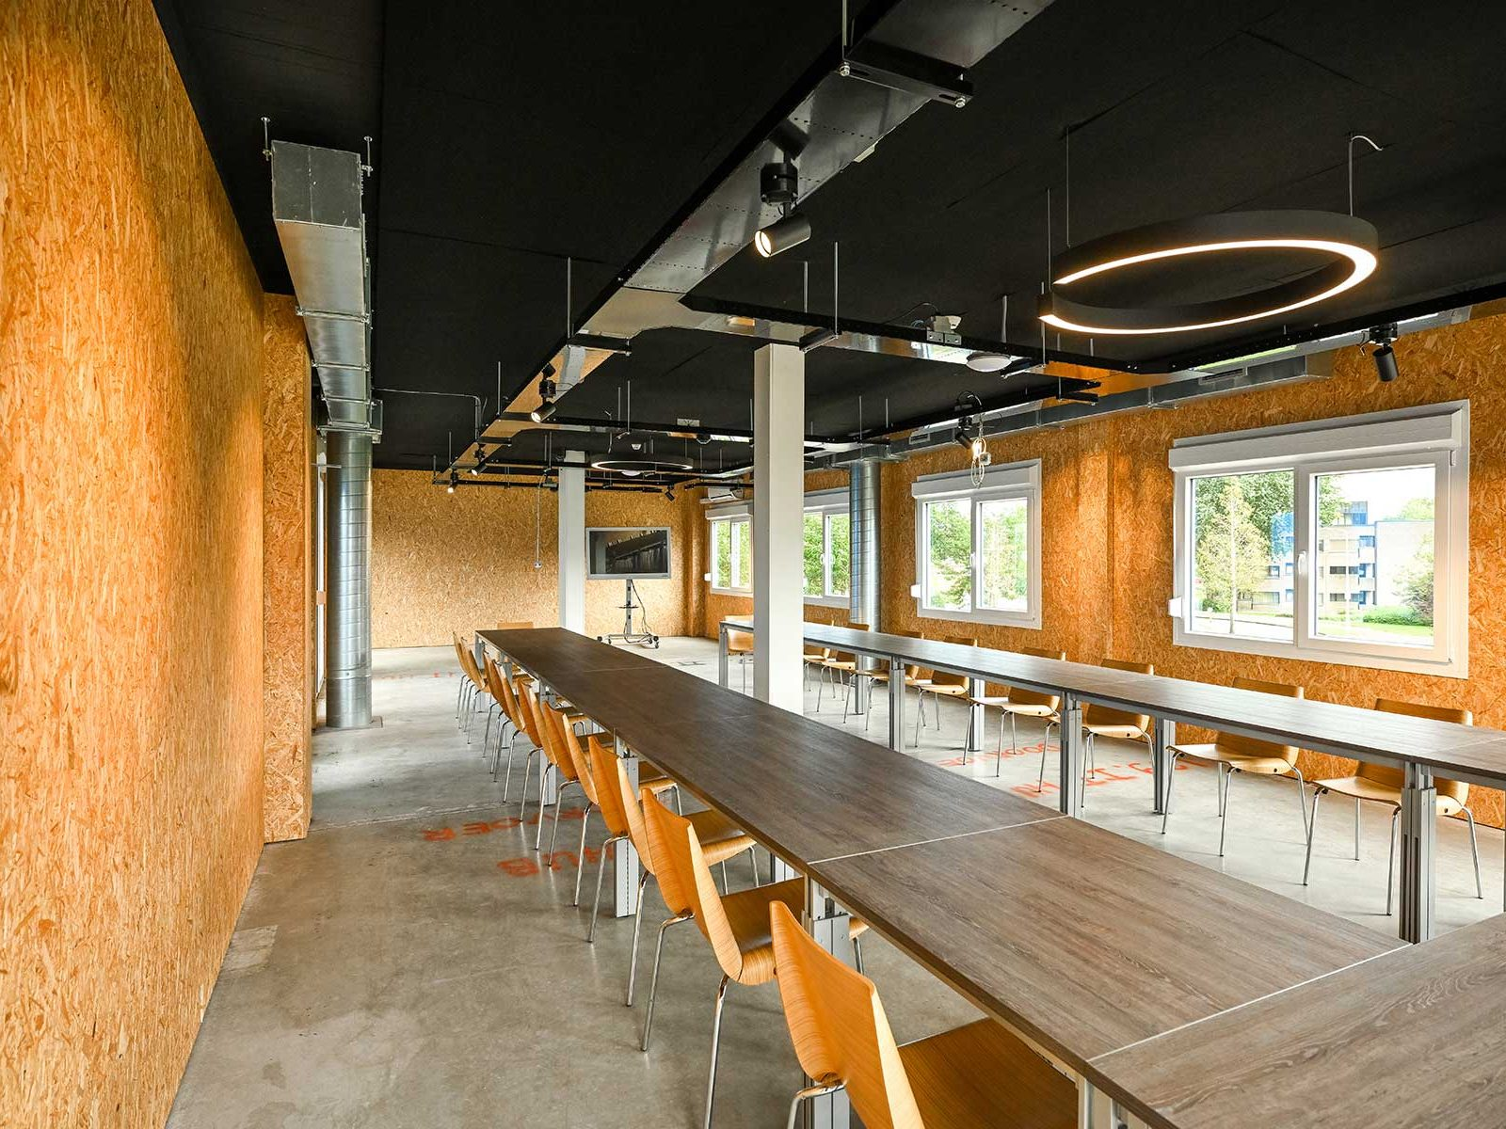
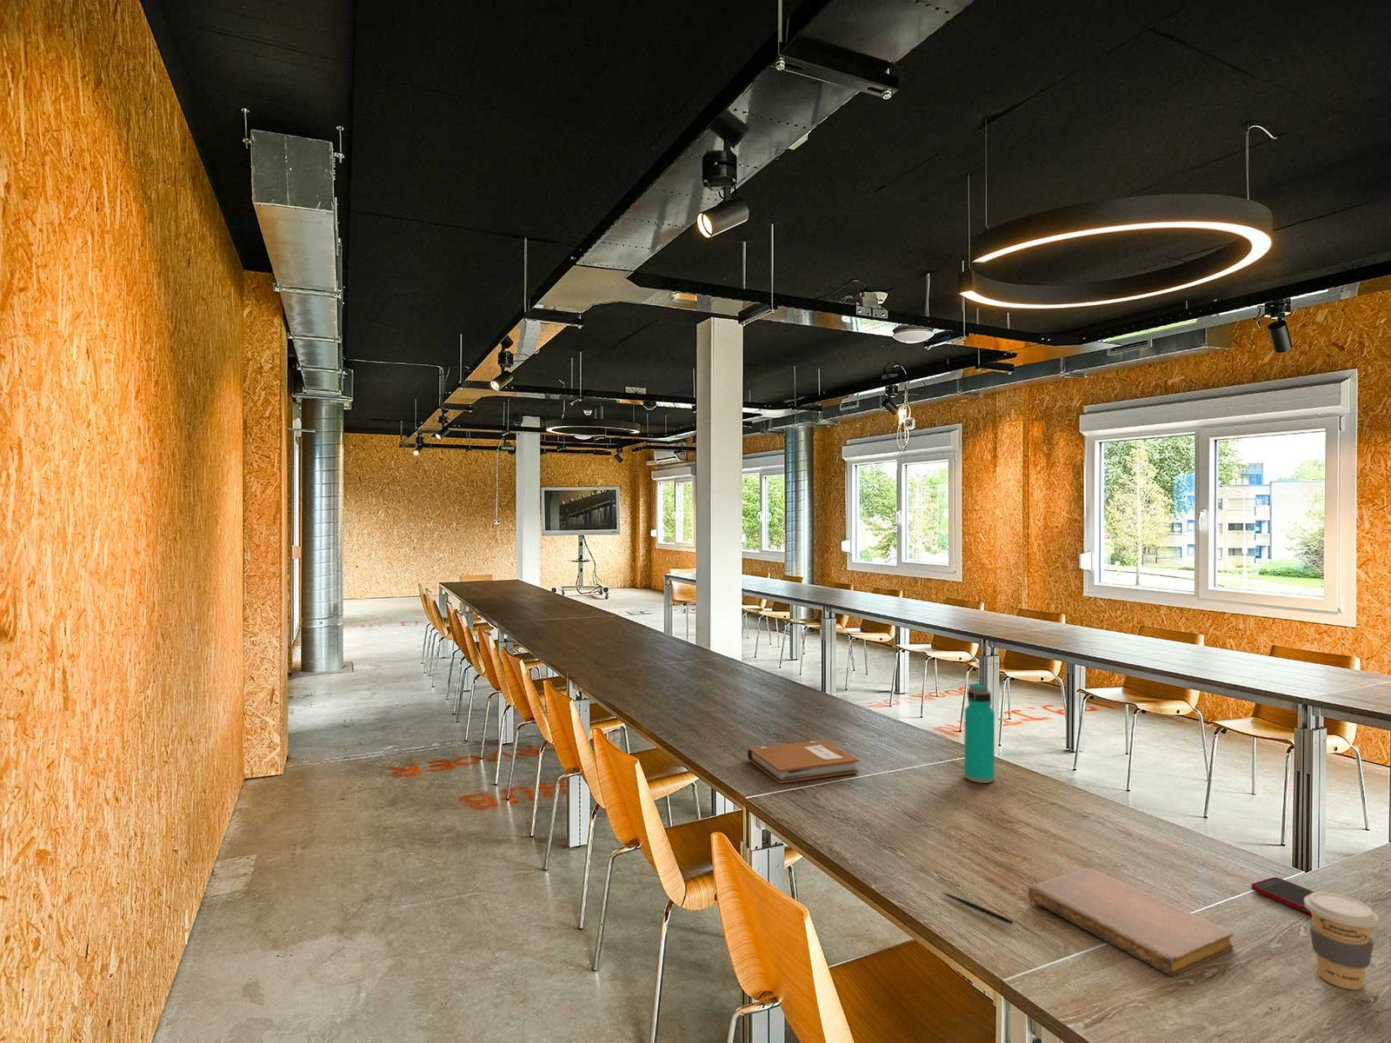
+ notebook (803, 759)
+ coffee cup (1340, 941)
+ pen (976, 906)
+ water bottle (979, 731)
+ notebook (1125, 915)
+ cell phone (1304, 902)
